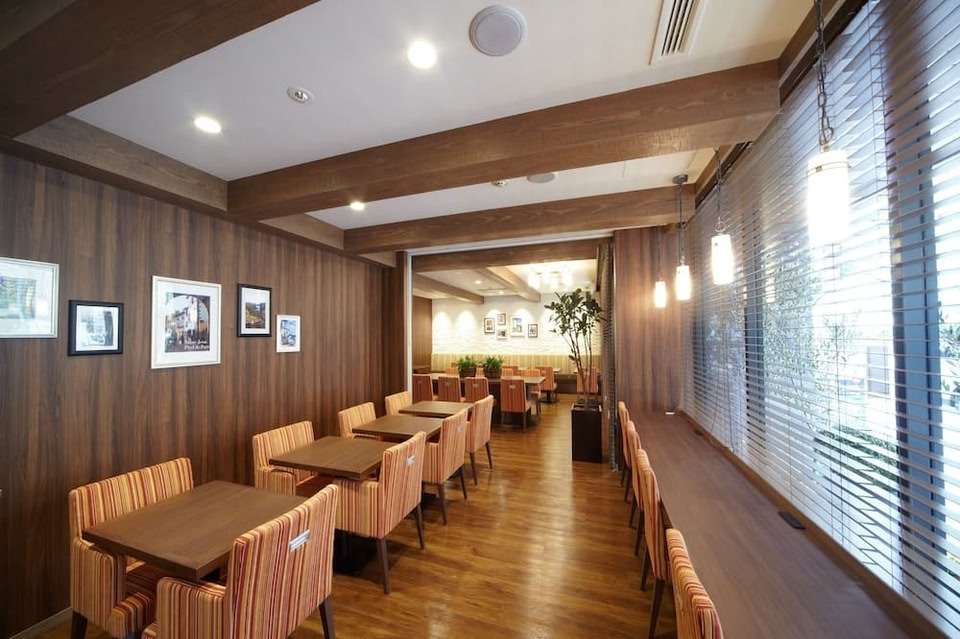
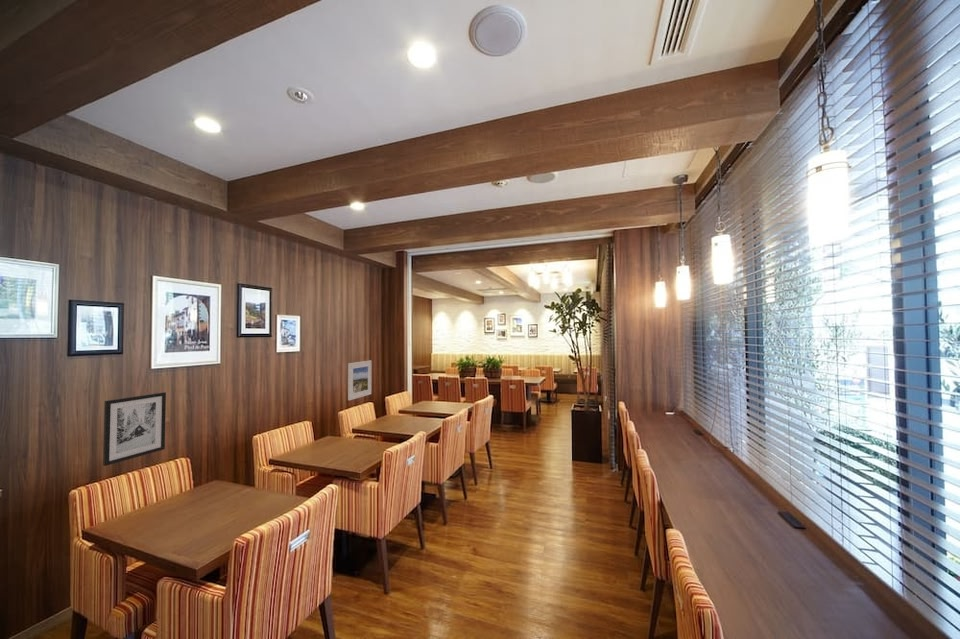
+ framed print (360, 379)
+ wall art (136, 426)
